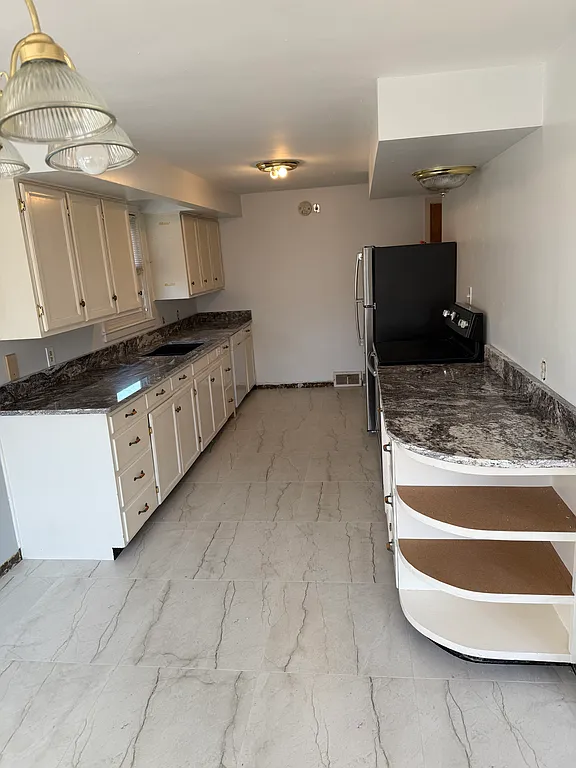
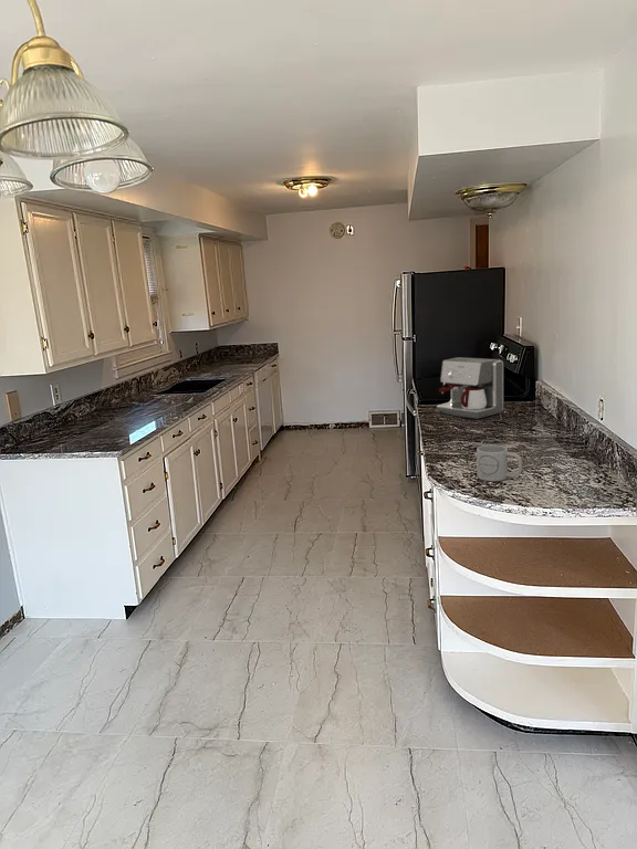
+ mug (499, 463)
+ coffee maker (469, 386)
